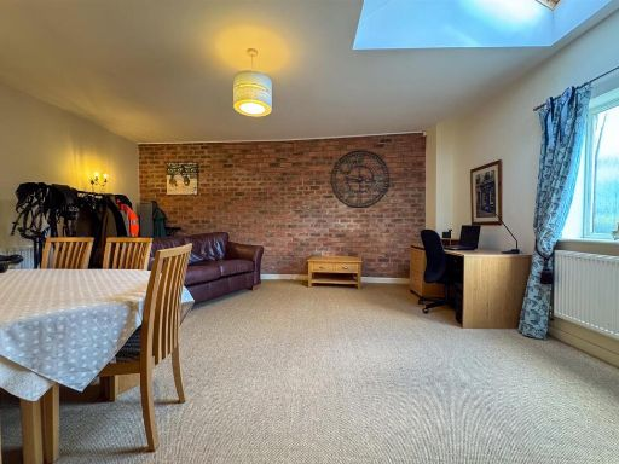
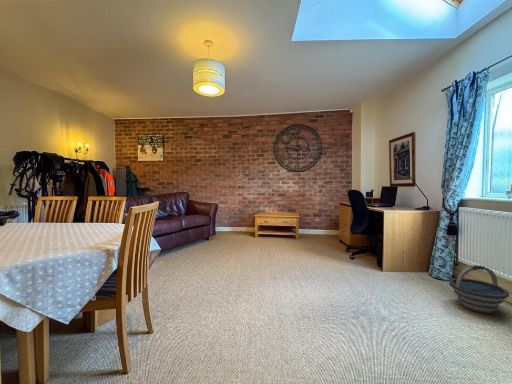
+ bucket (477, 286)
